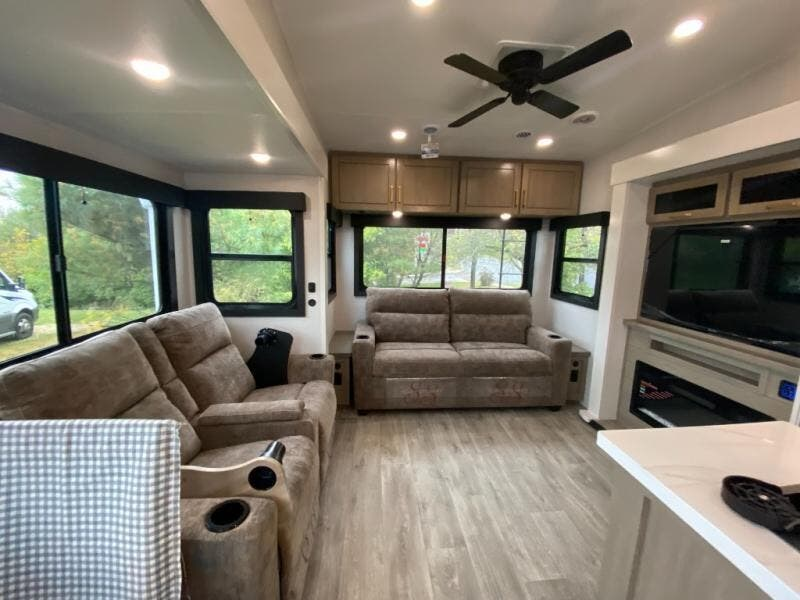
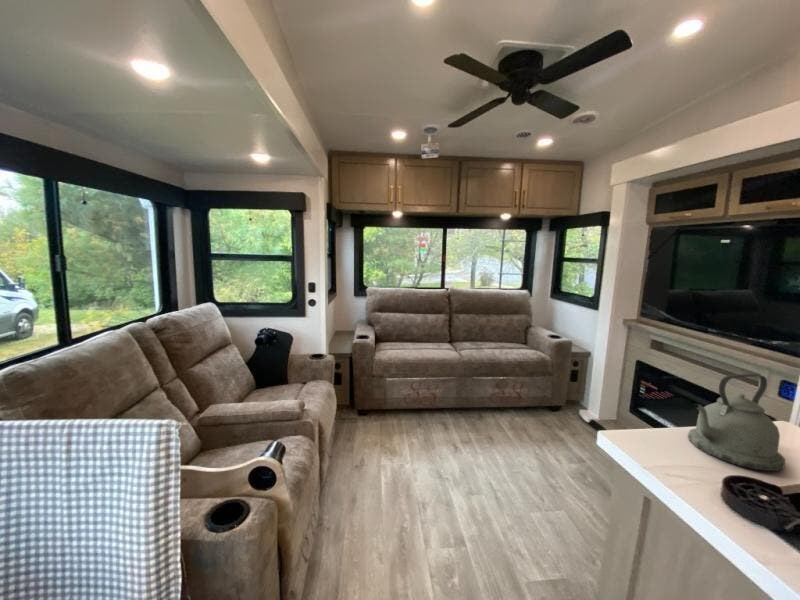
+ kettle (737, 414)
